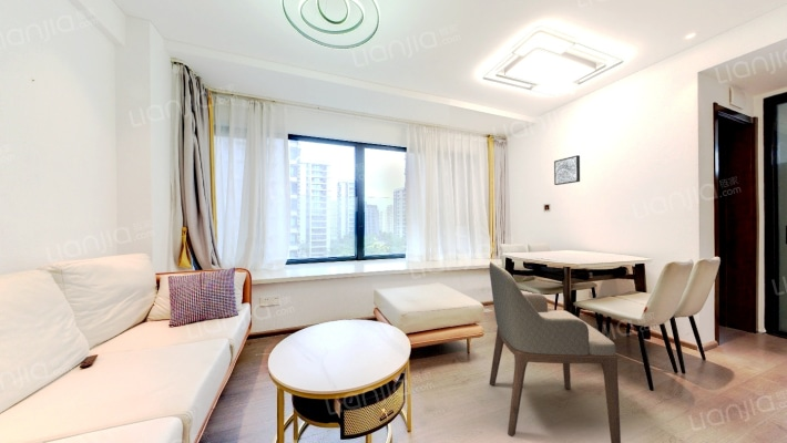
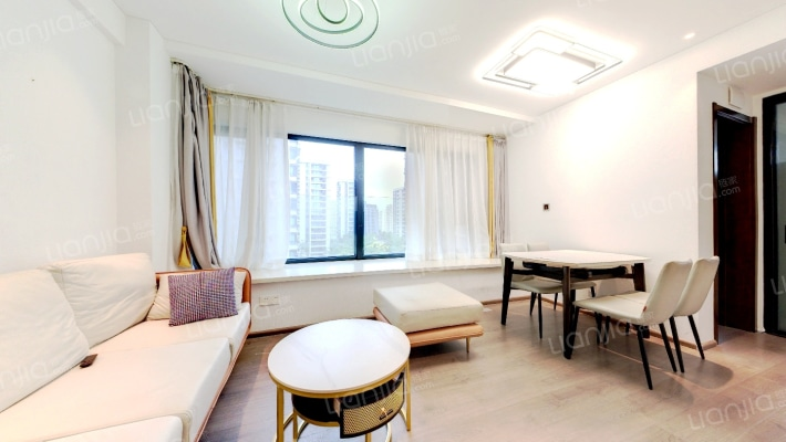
- armchair (543, 337)
- wall art (566, 171)
